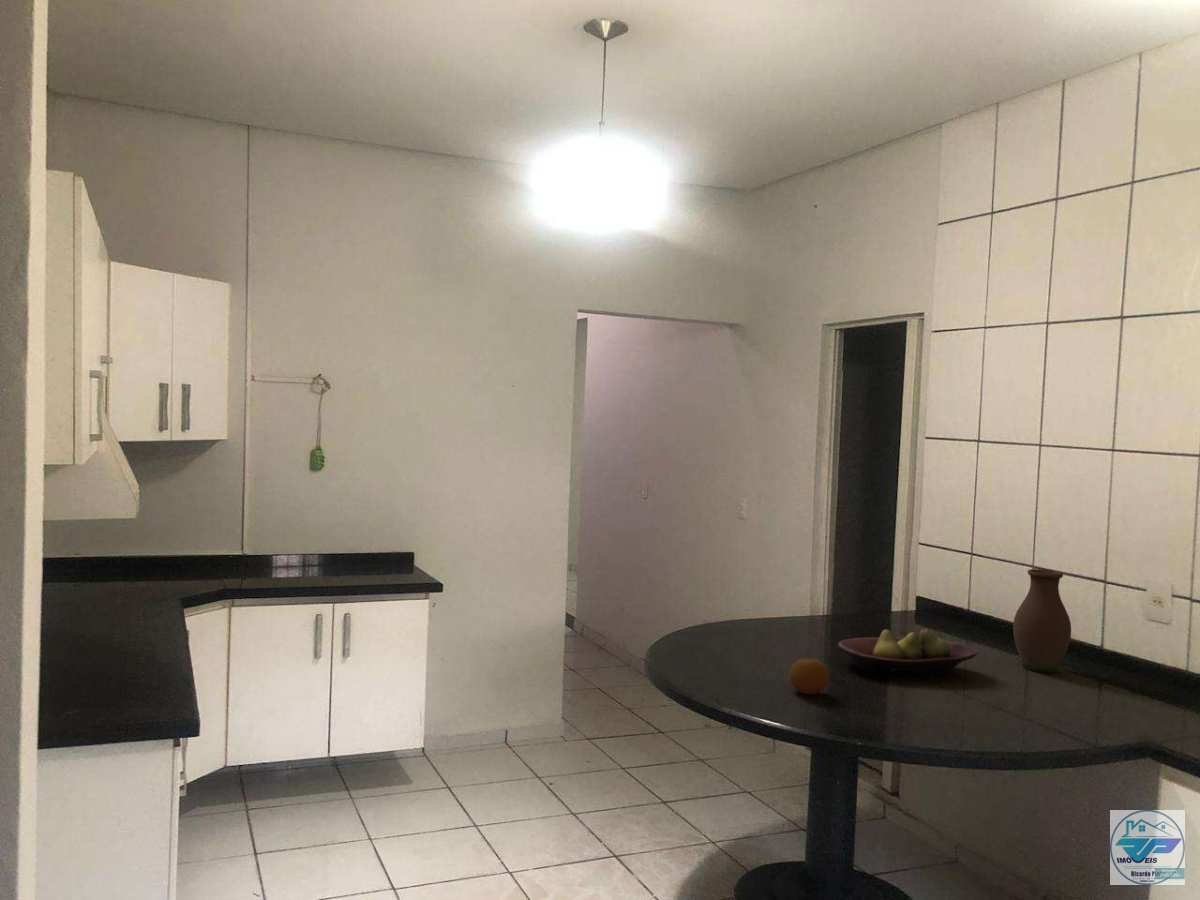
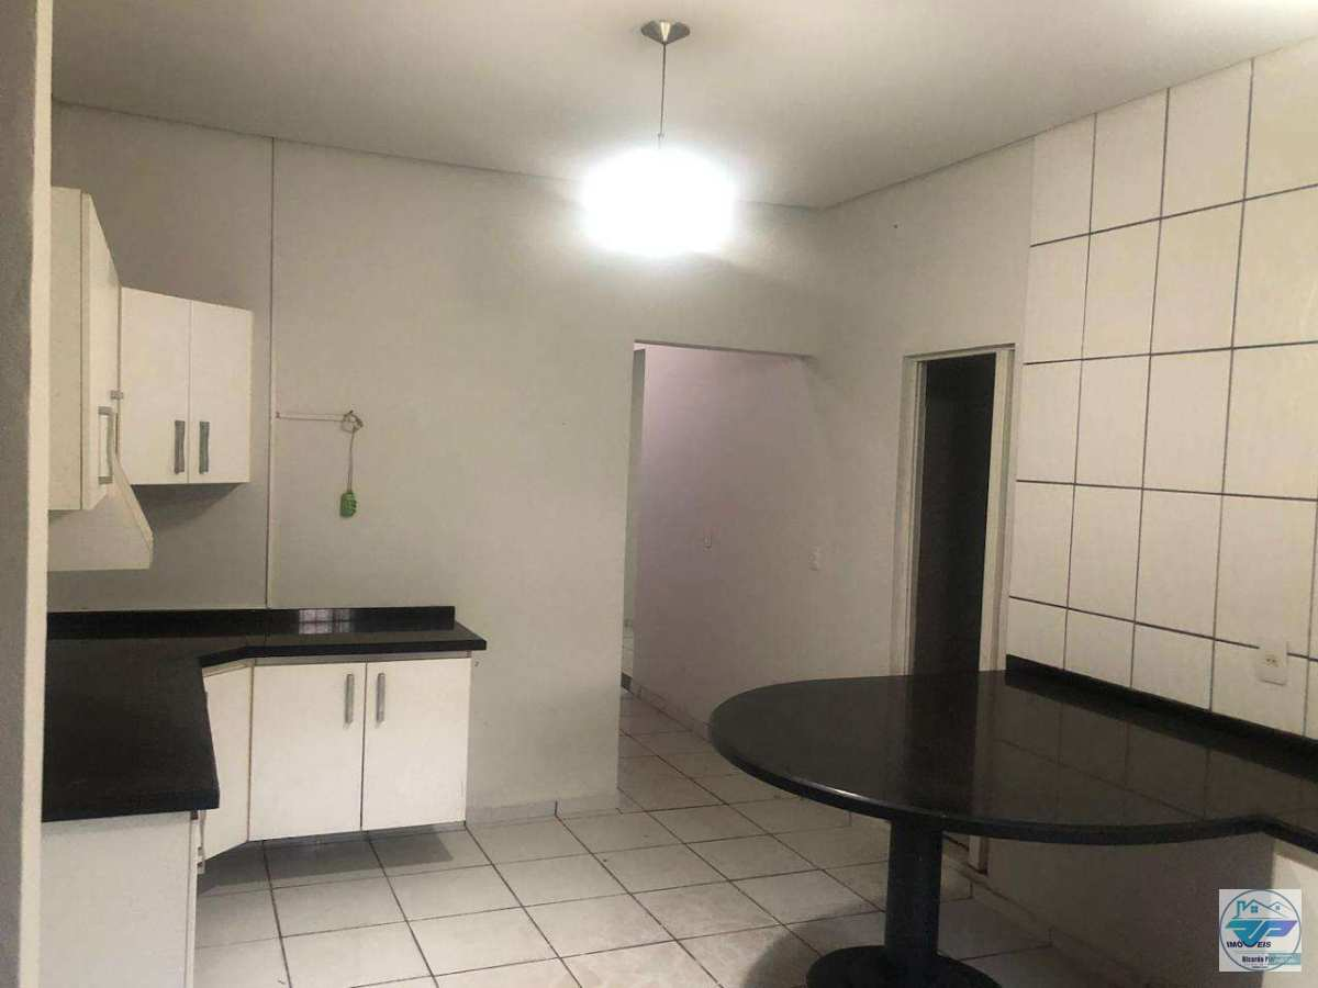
- vase (1042, 620)
- fruit bowl (906, 649)
- fruit (809, 675)
